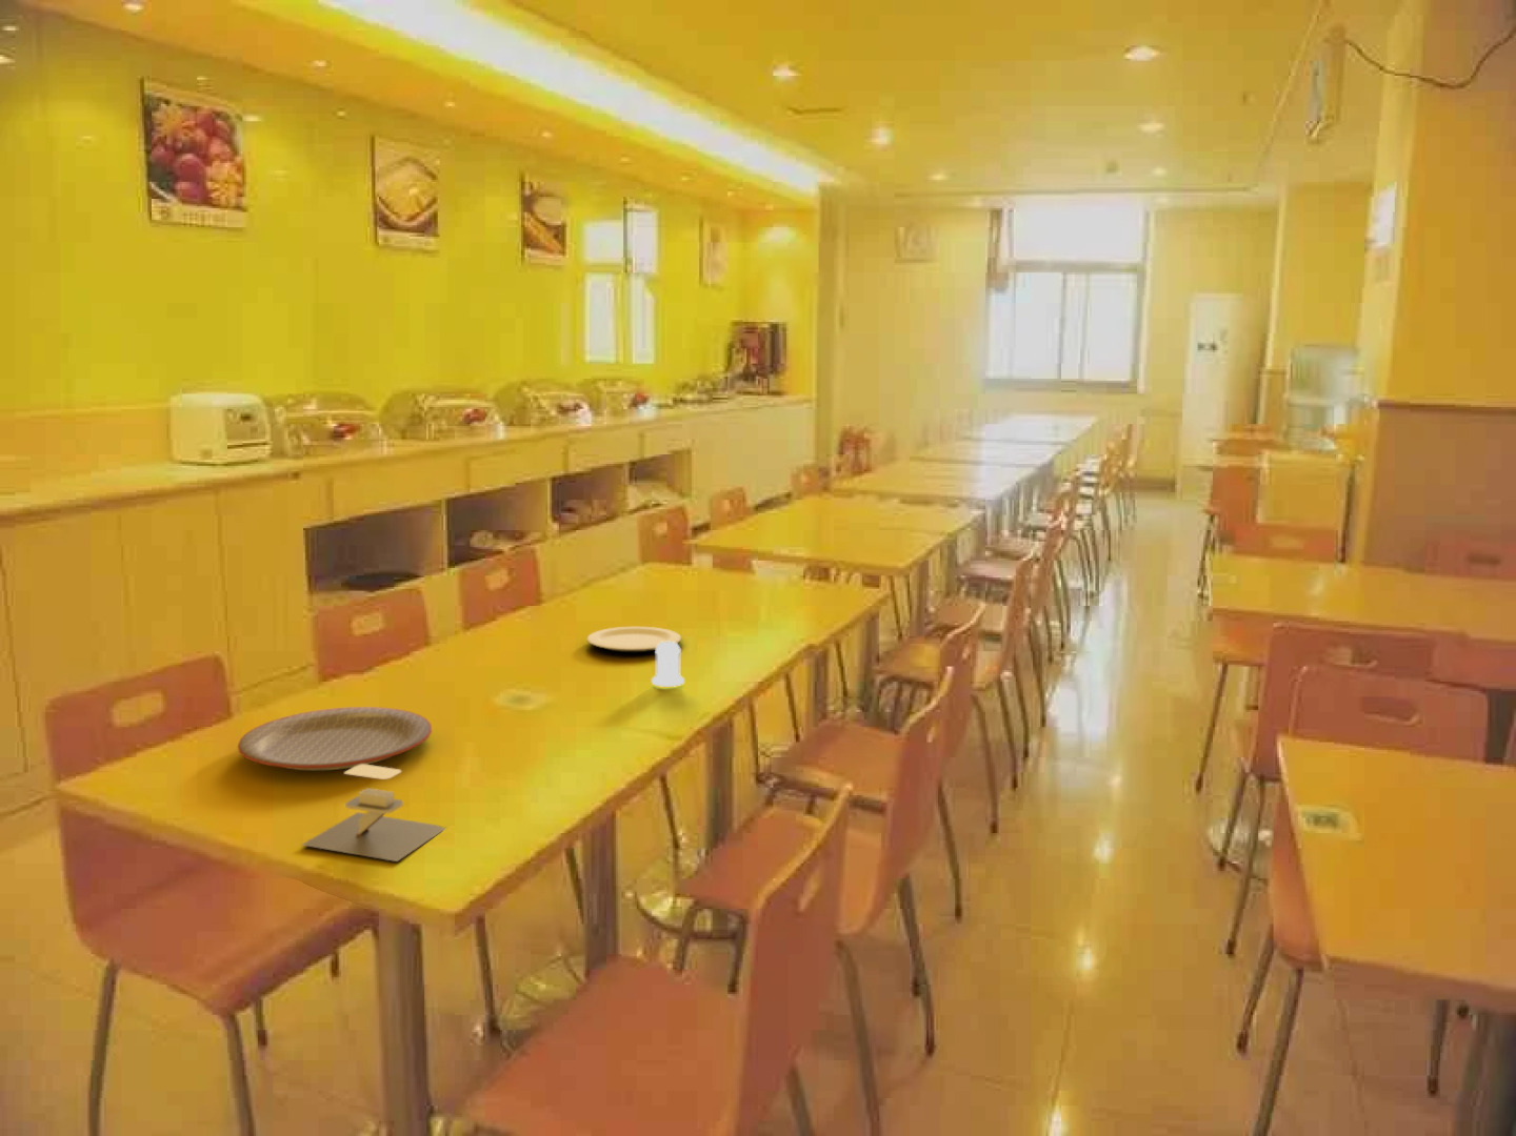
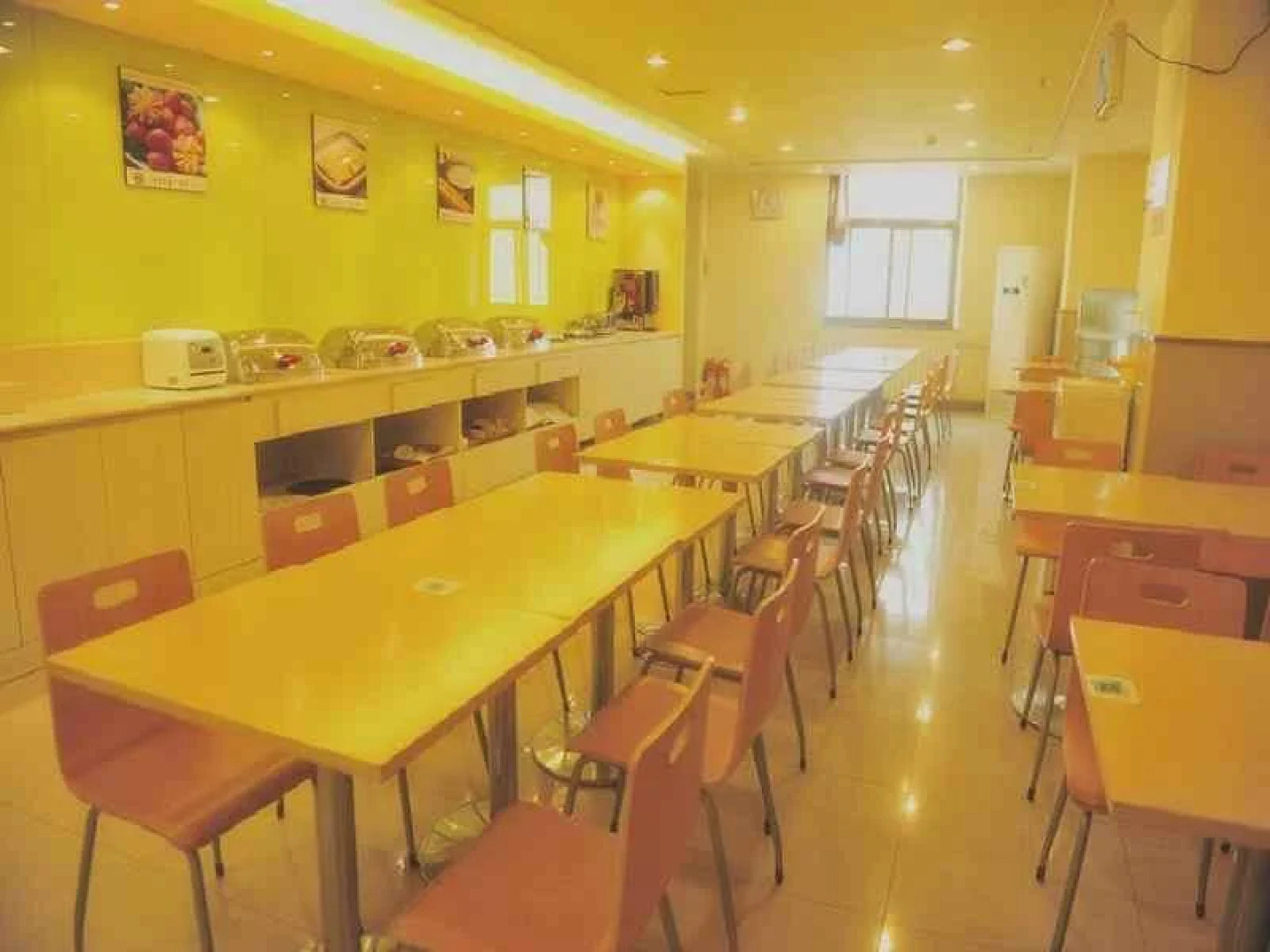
- salt shaker (667, 661)
- plate (338, 741)
- plate (634, 640)
- napkin holder (375, 803)
